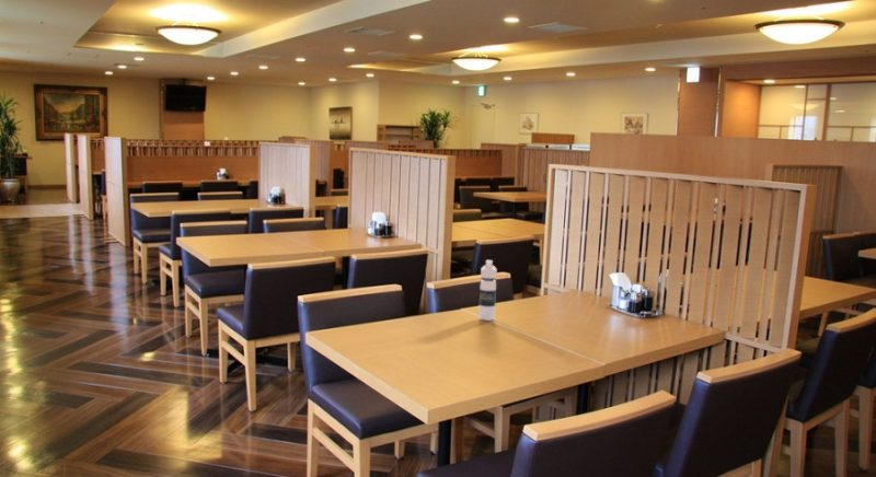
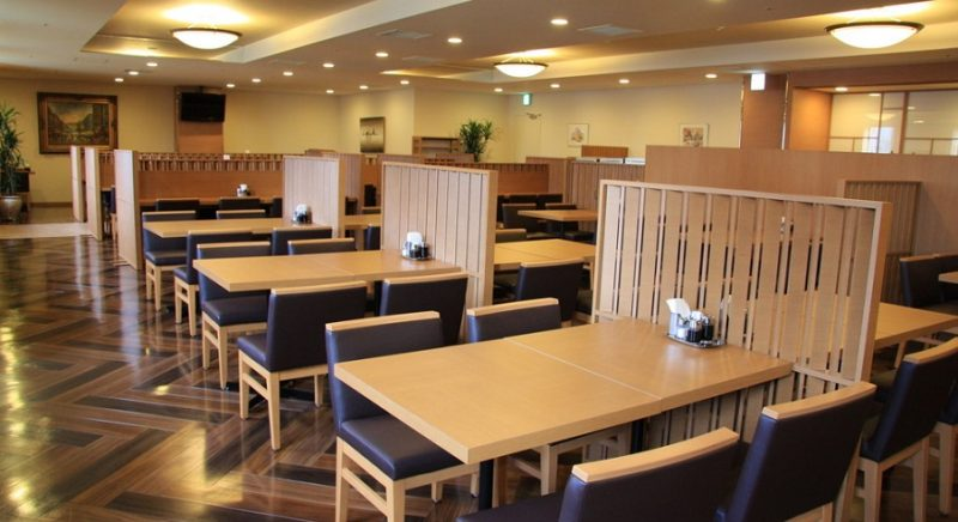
- water bottle (487, 289)
